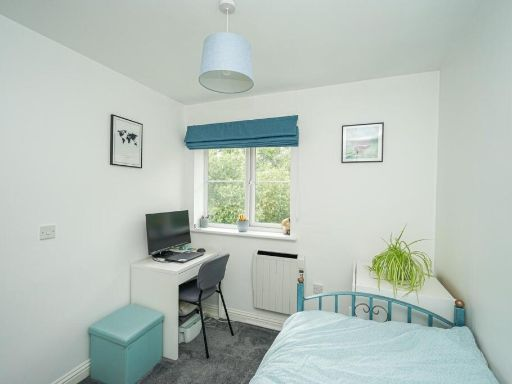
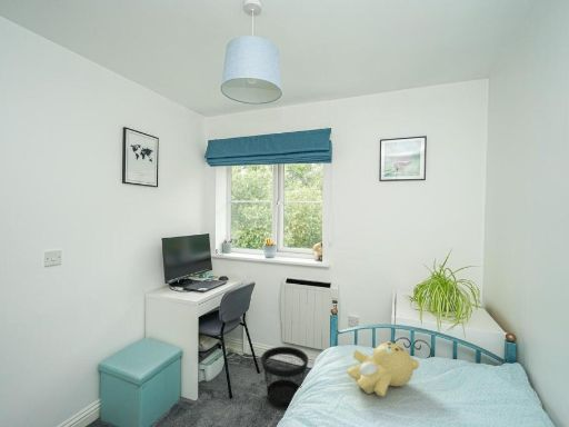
+ teddy bear (379, 365)
+ wastebasket (283, 376)
